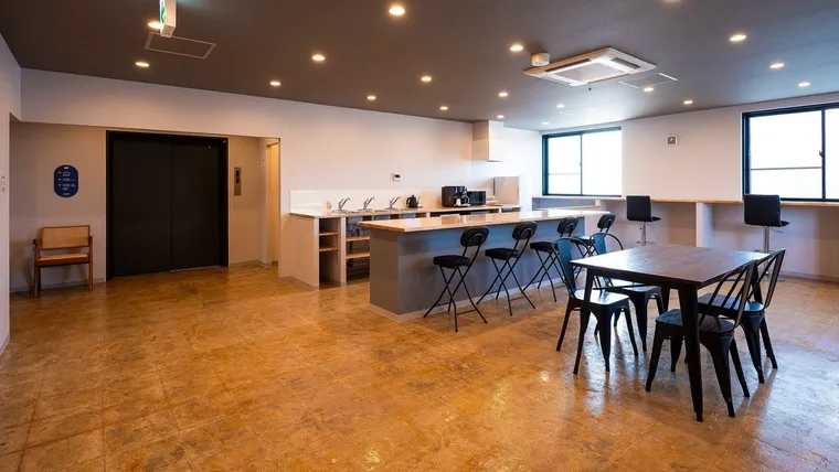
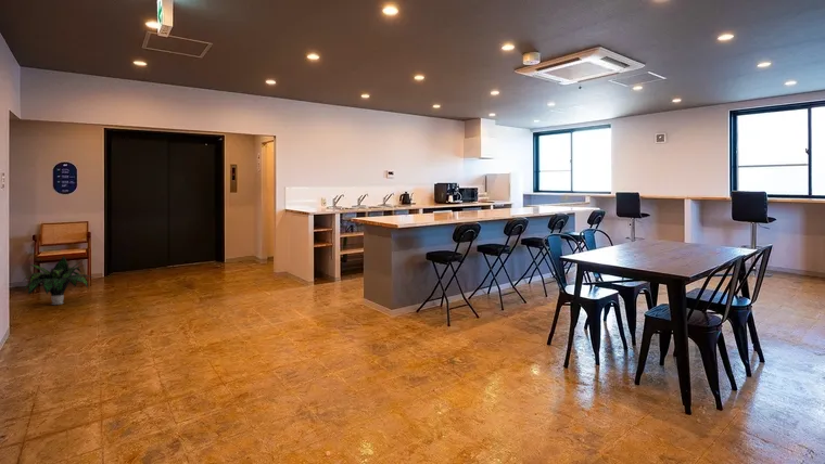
+ potted plant (60, 280)
